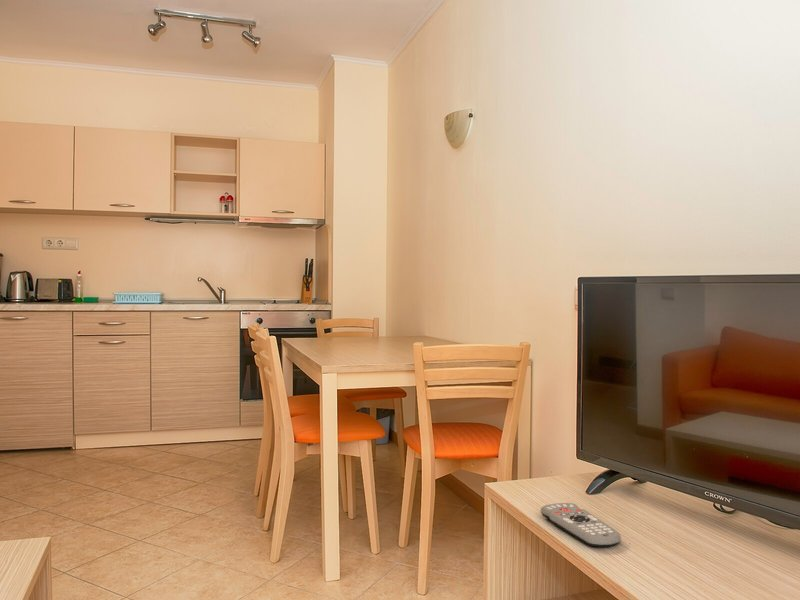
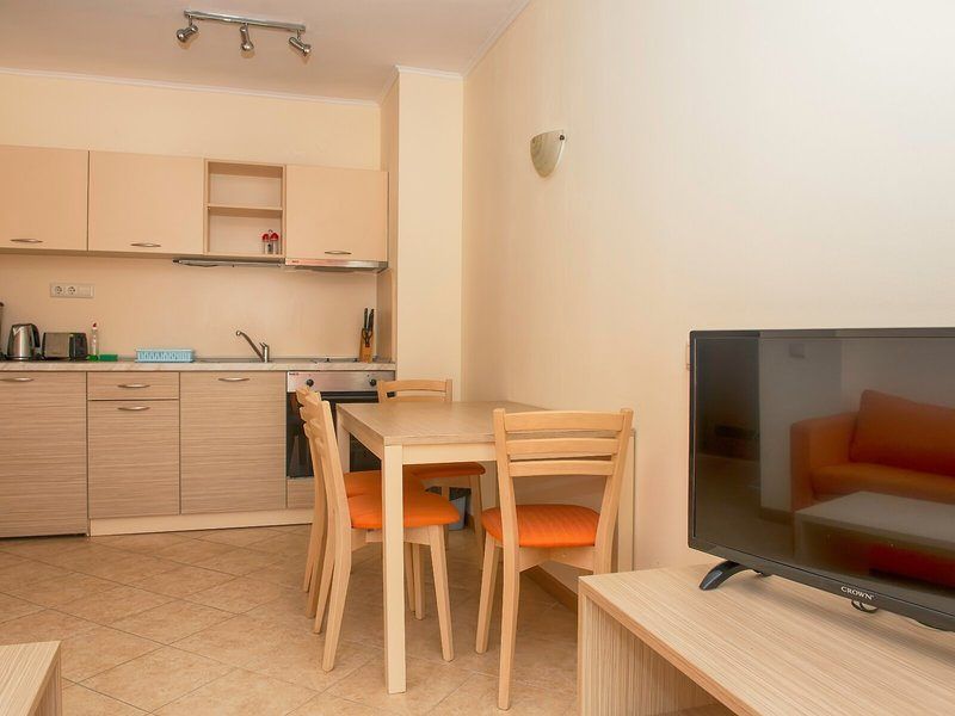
- remote control (580, 524)
